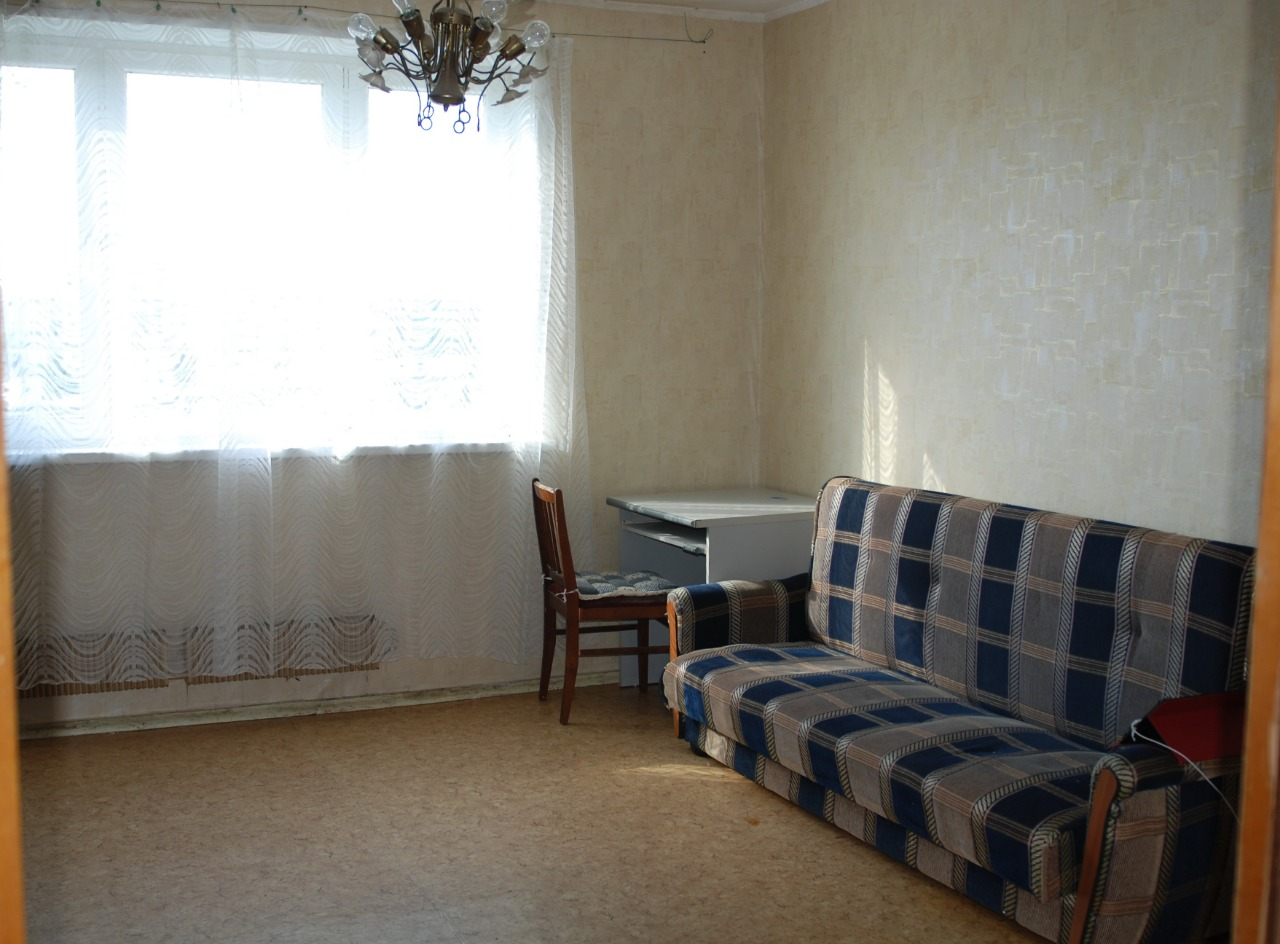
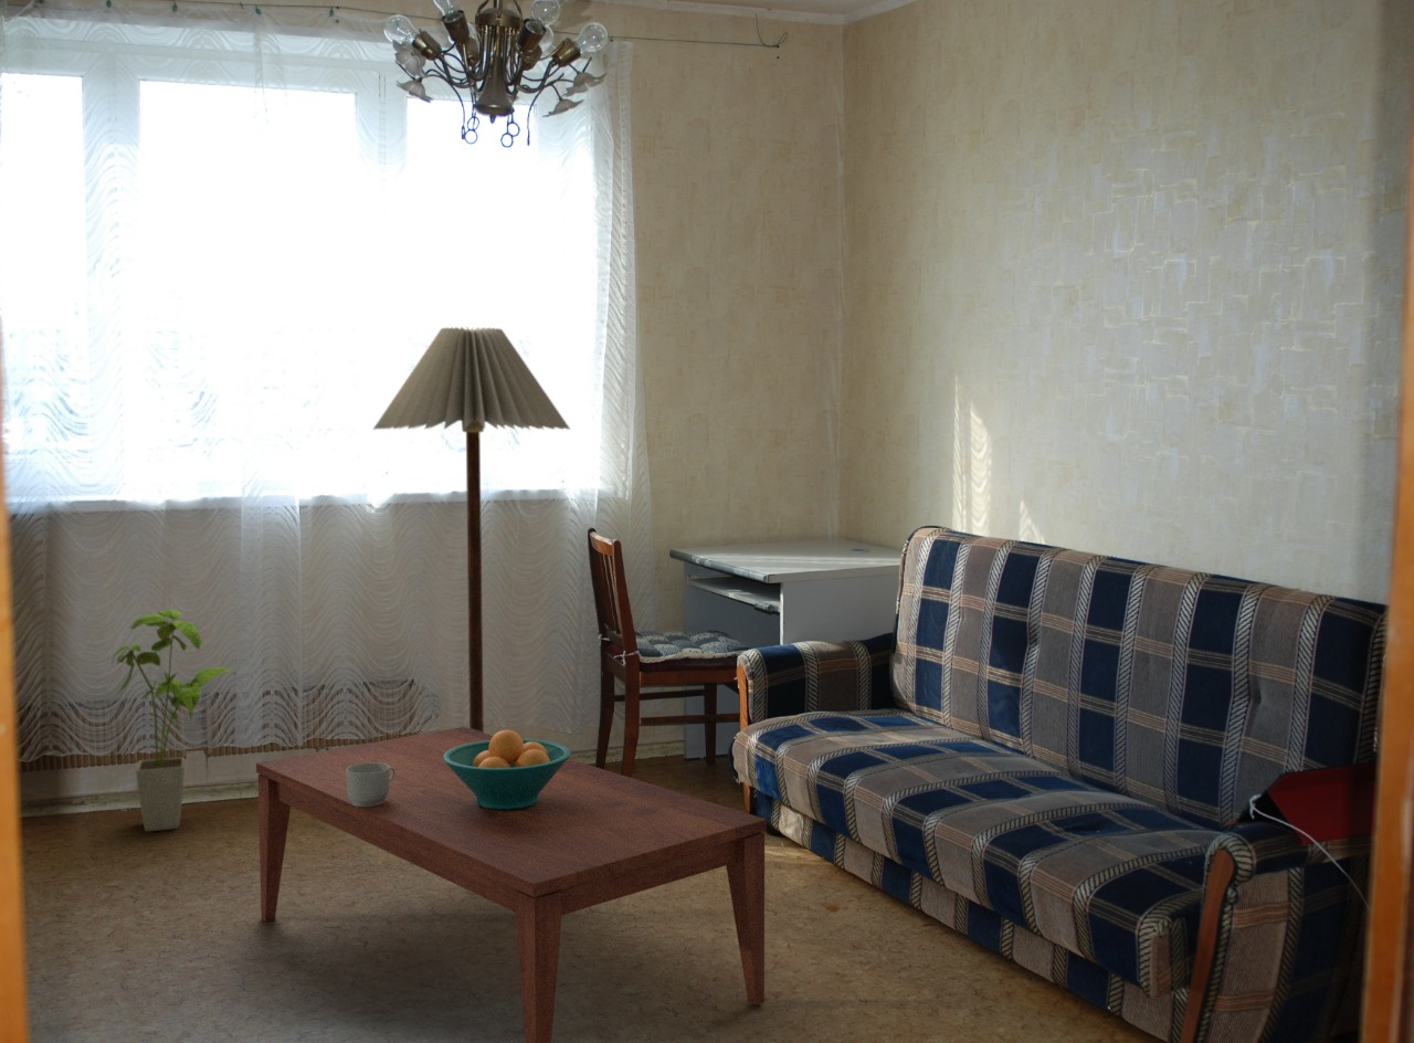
+ mug (372, 782)
+ floor lamp (474, 572)
+ house plant (176, 718)
+ fruit bowl (507, 766)
+ coffee table (492, 873)
